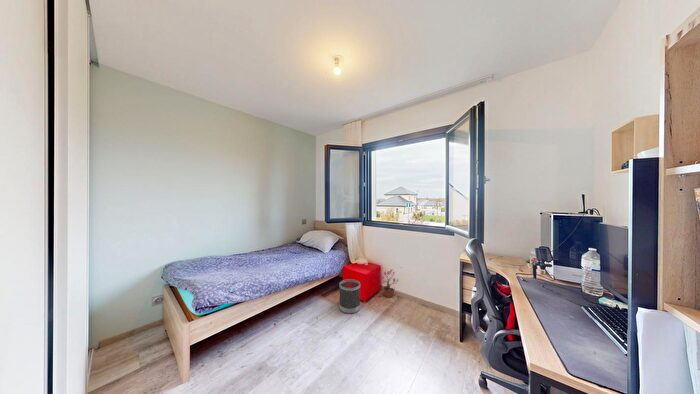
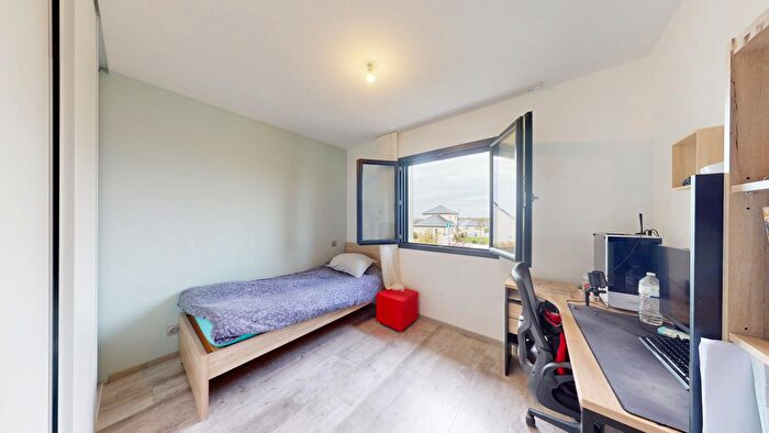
- potted plant (387, 282)
- wastebasket (349, 295)
